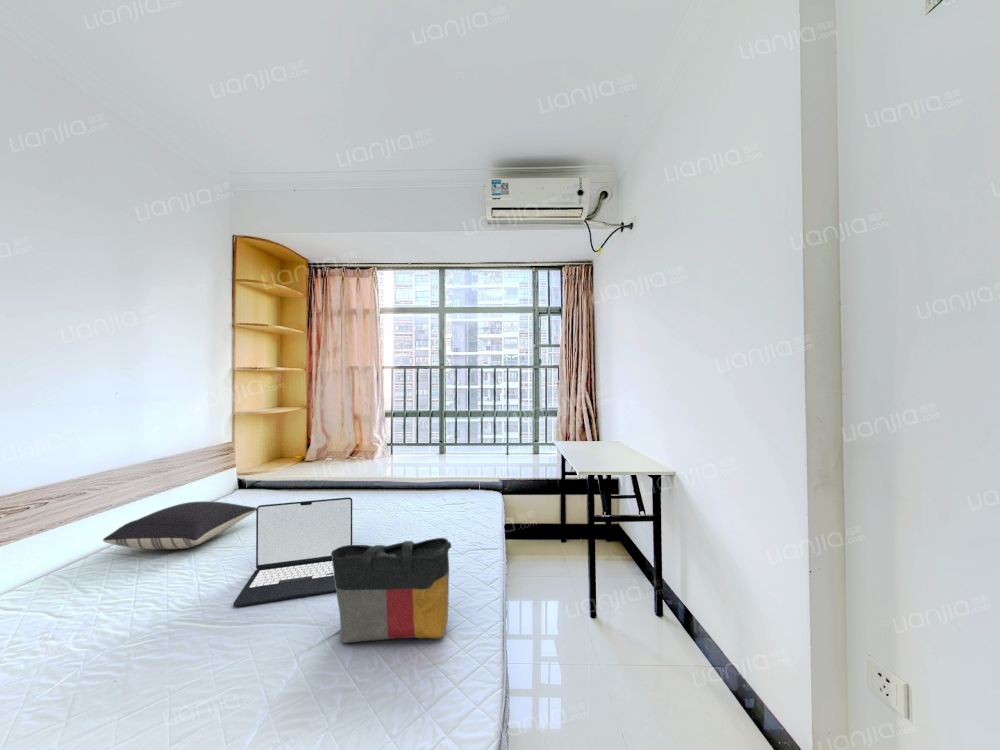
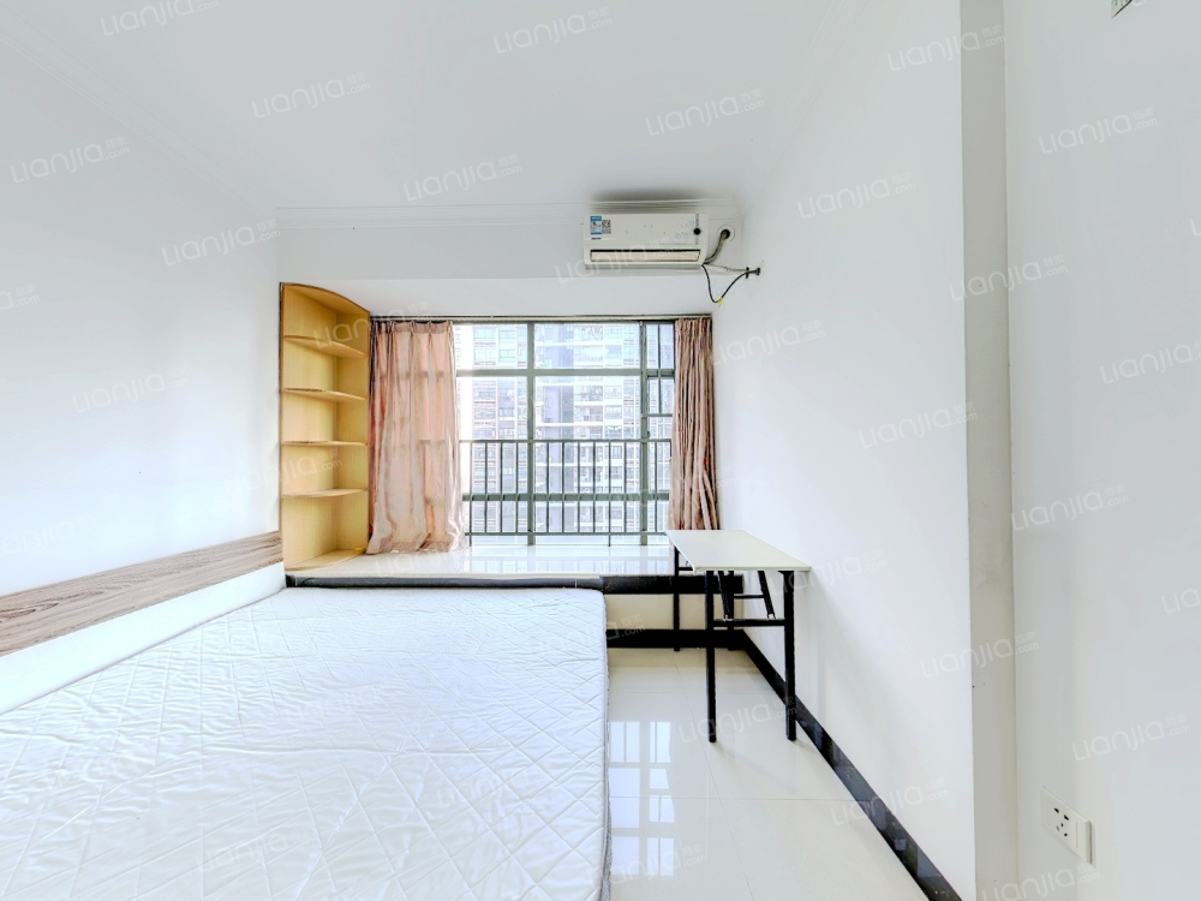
- pillow (188, 522)
- tote bag (397, 581)
- laptop (299, 545)
